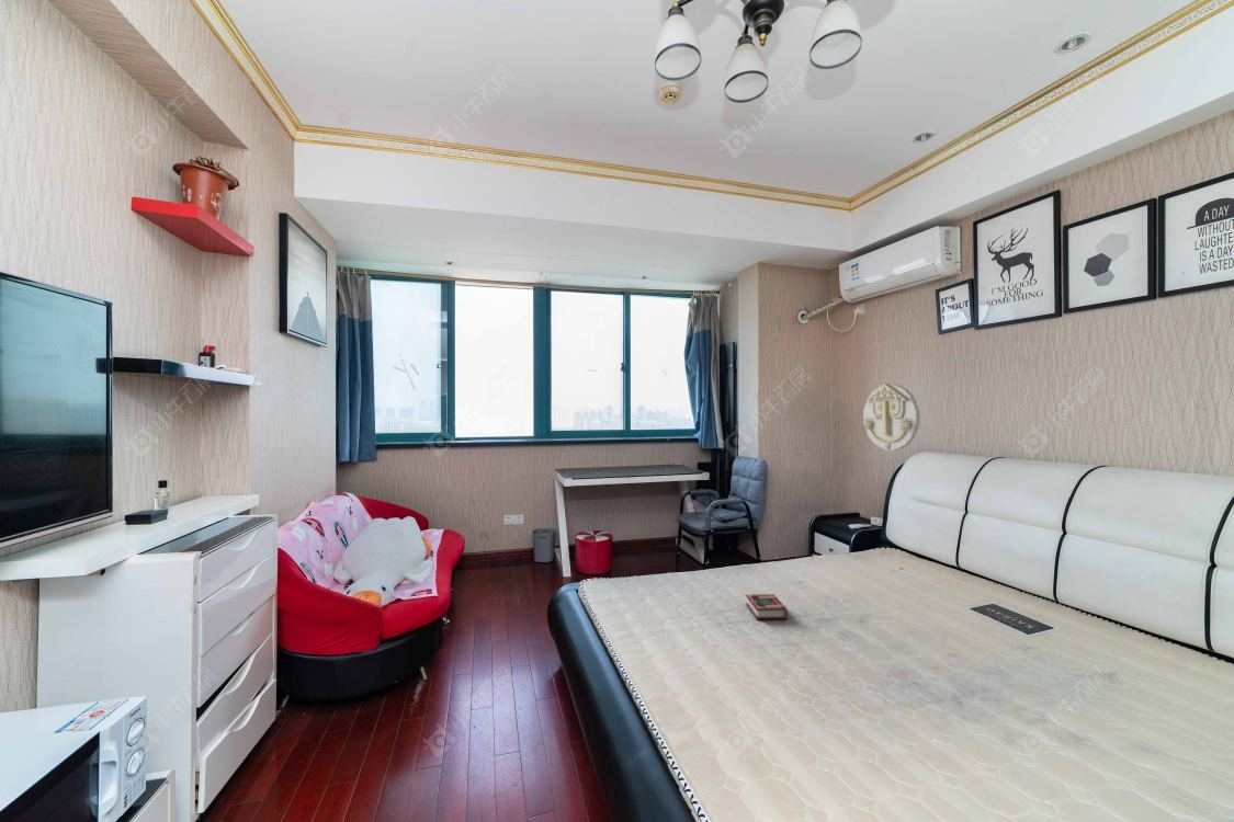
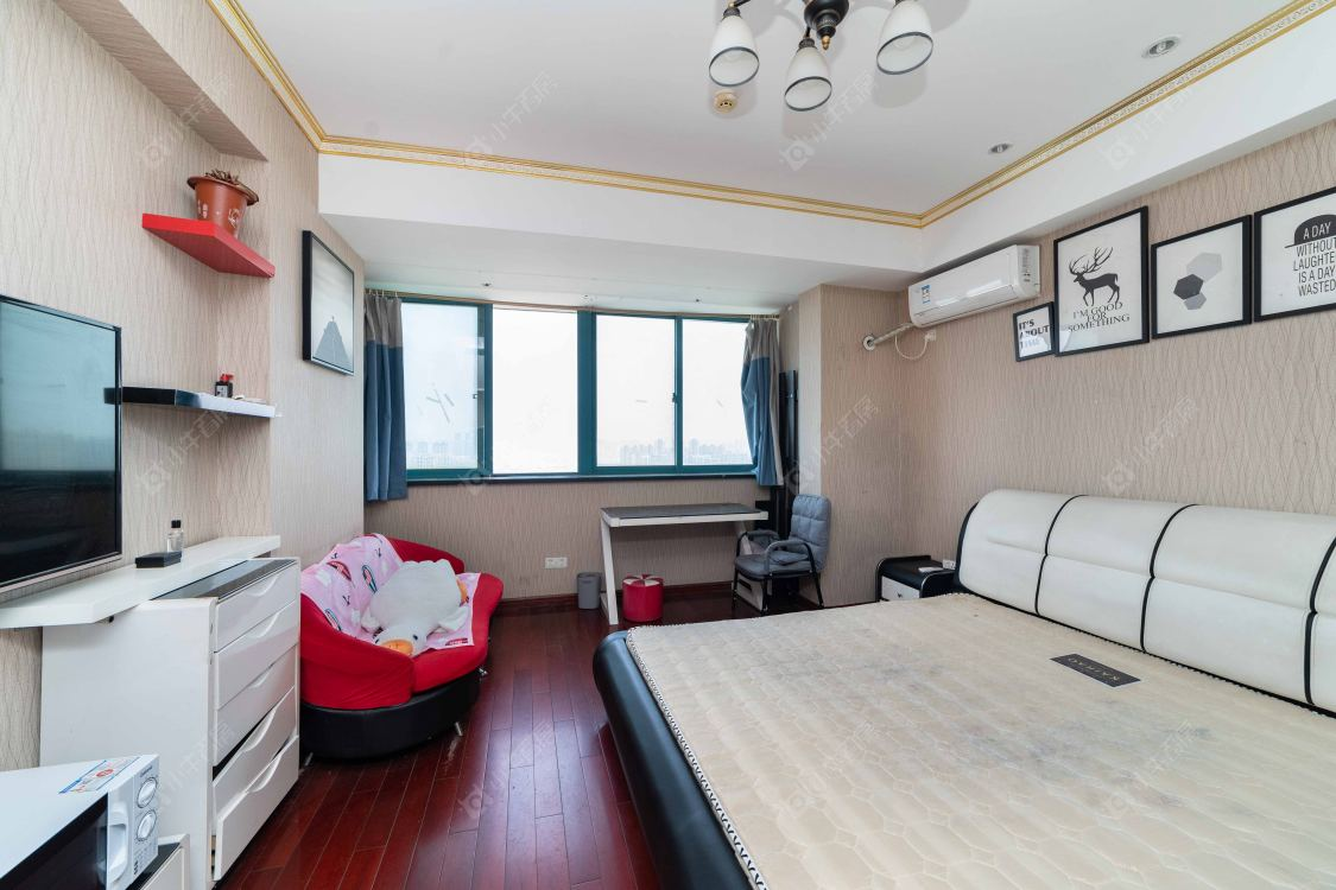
- book (766, 605)
- wall decoration (887, 416)
